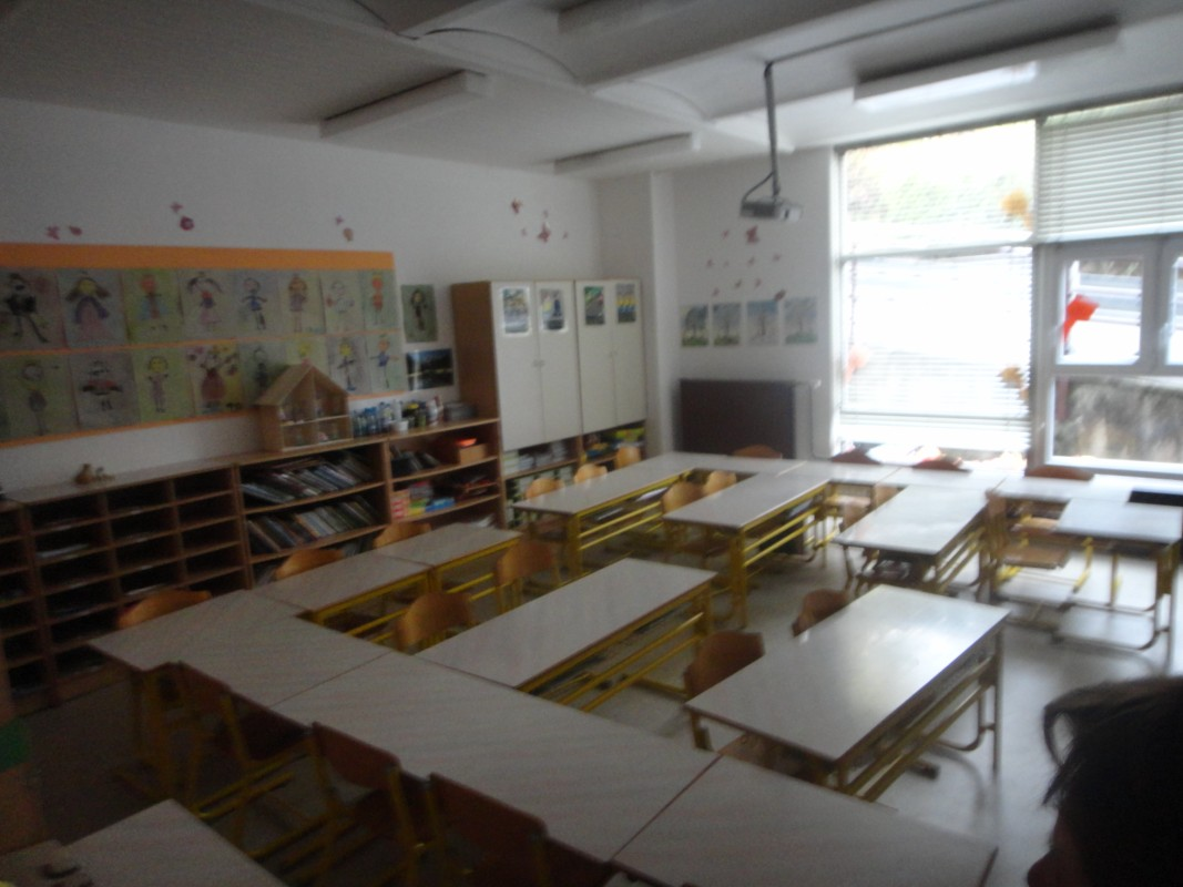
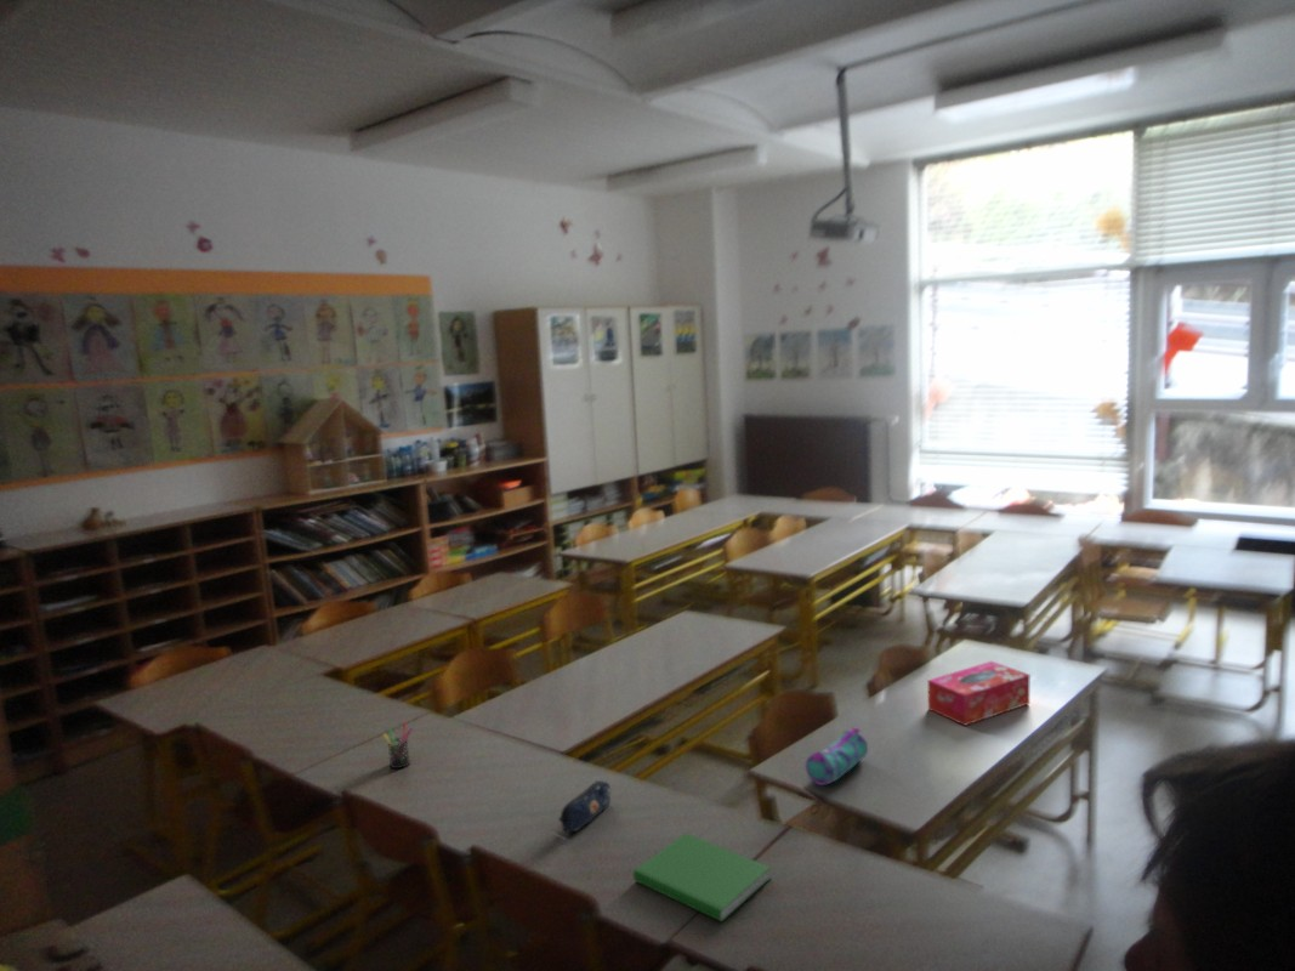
+ pen holder (397, 744)
+ tissue box (978, 692)
+ pencil case (837, 756)
+ hardcover book (702, 874)
+ pencil case (586, 806)
